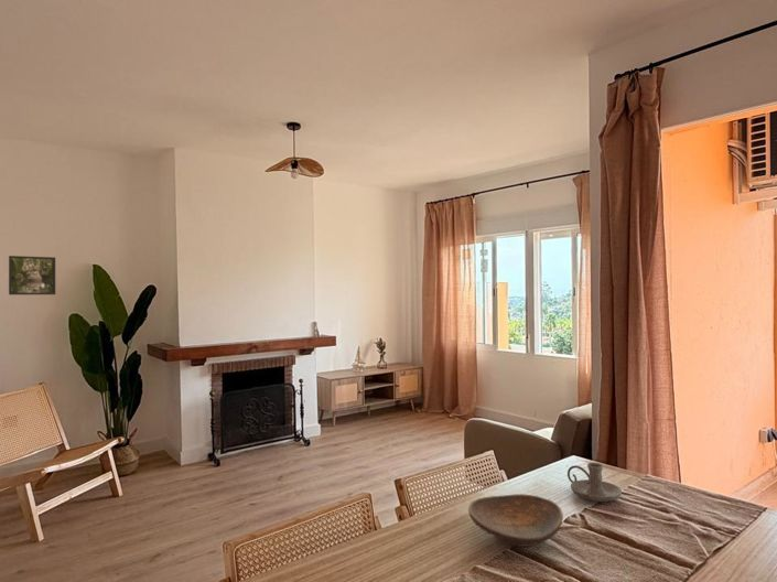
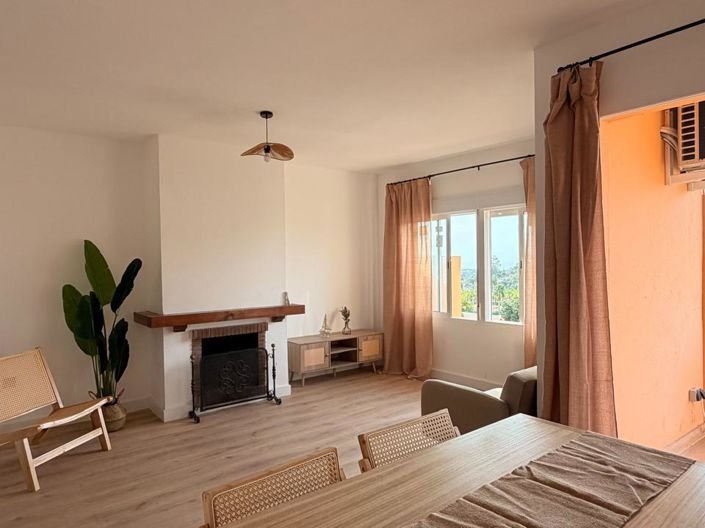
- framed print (32, 276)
- candle holder (591, 478)
- decorative bowl (515, 521)
